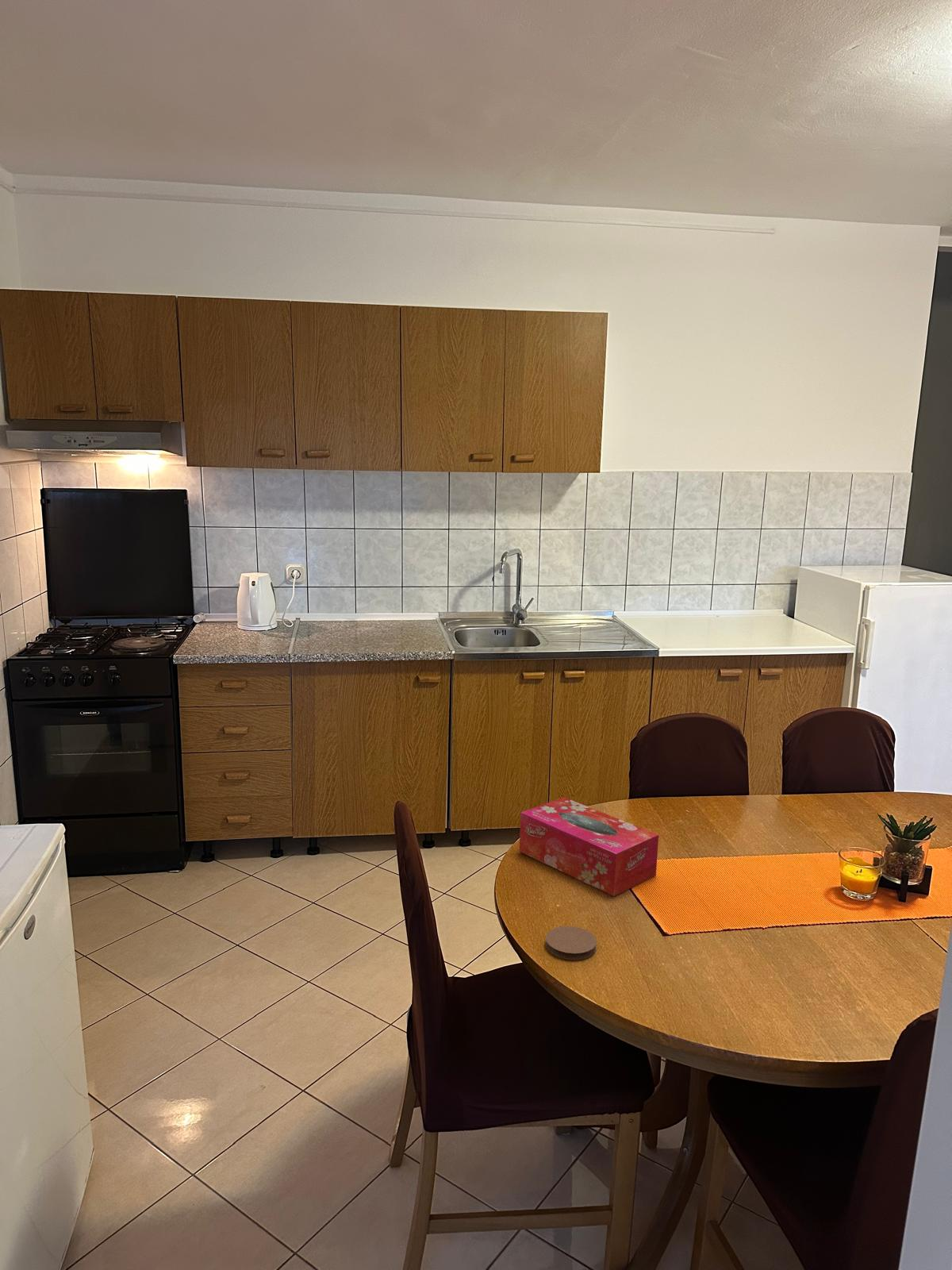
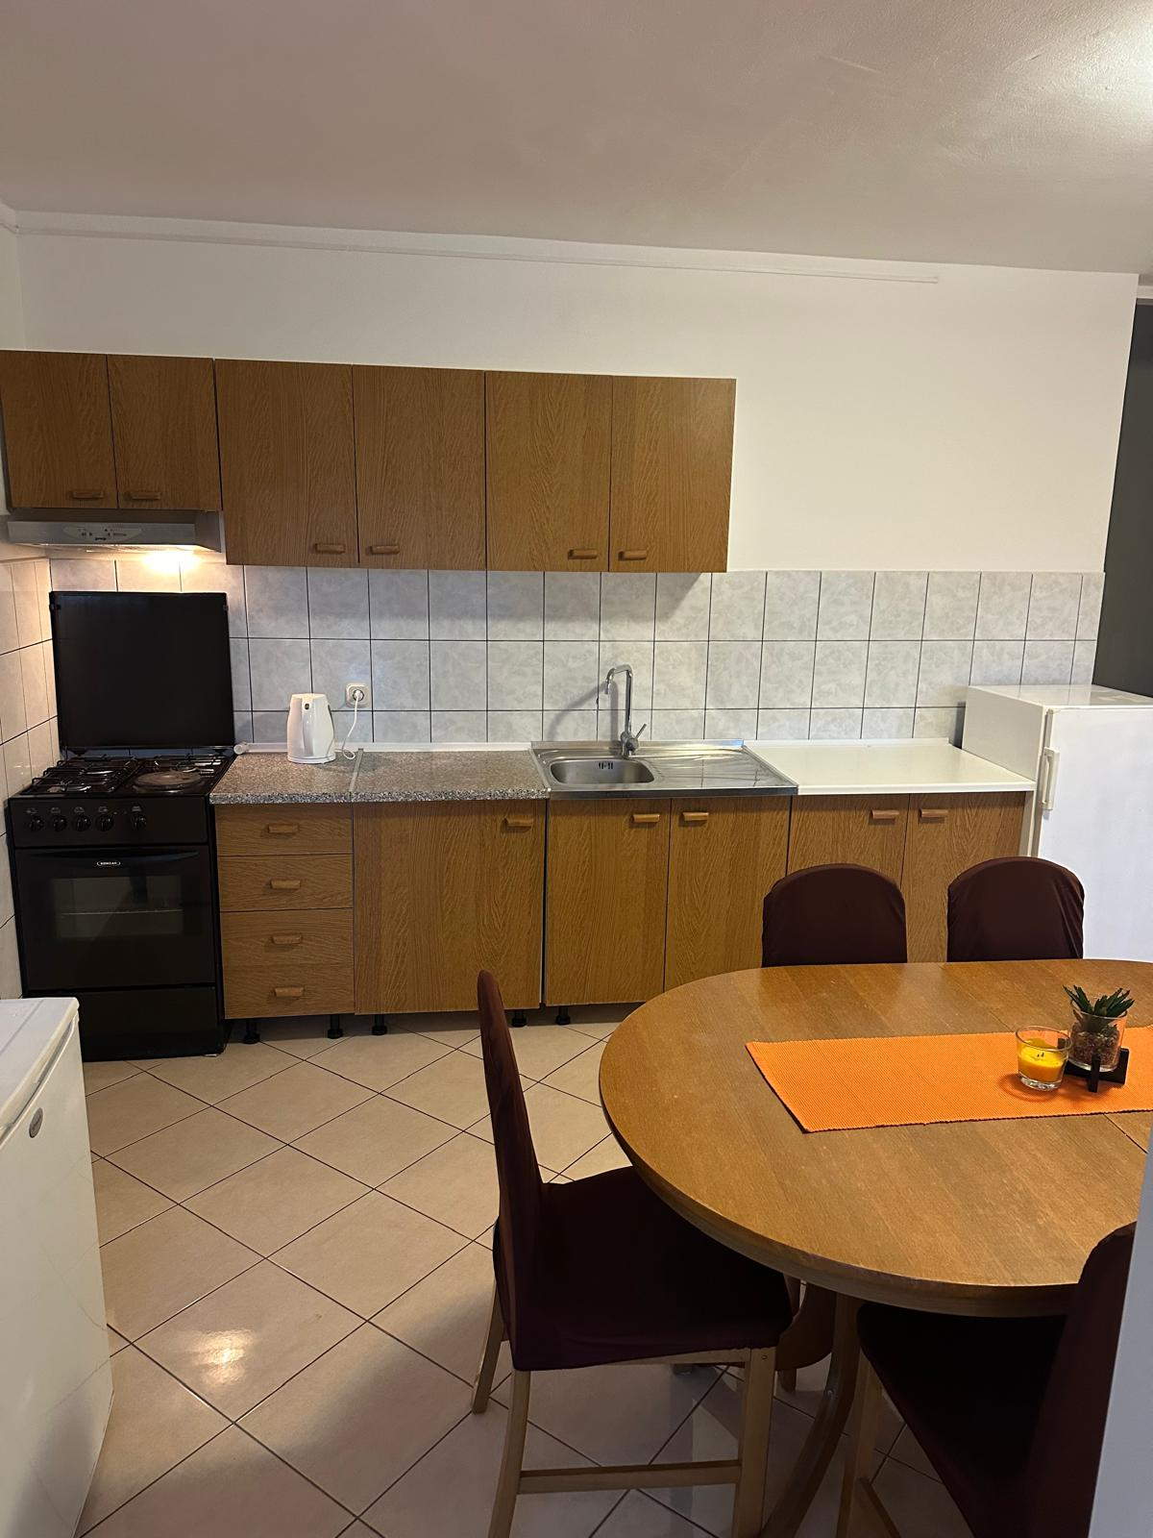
- tissue box (586, 843)
- coaster (570, 942)
